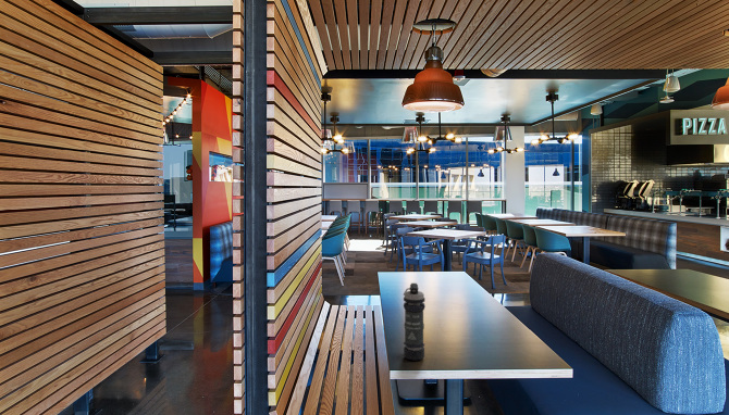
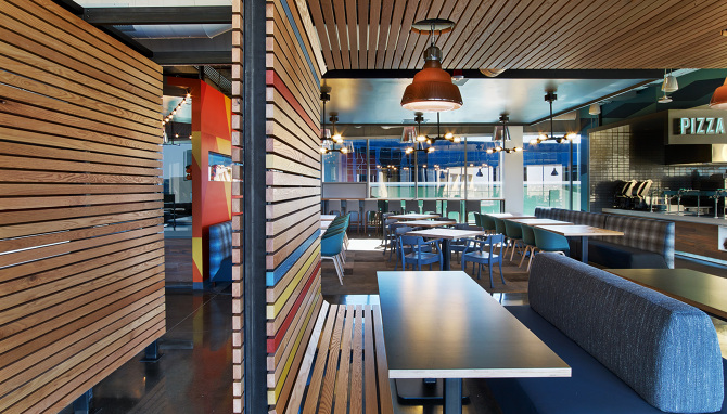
- smoke grenade (413, 319)
